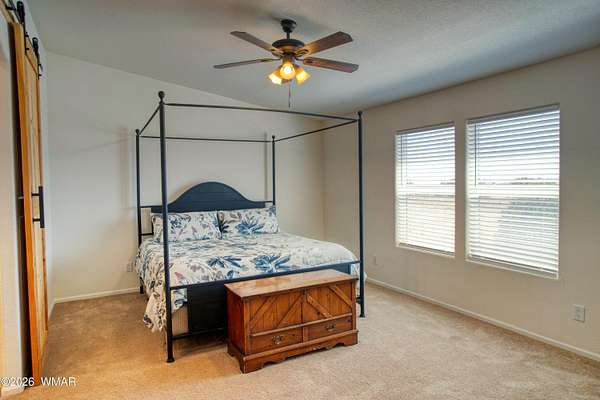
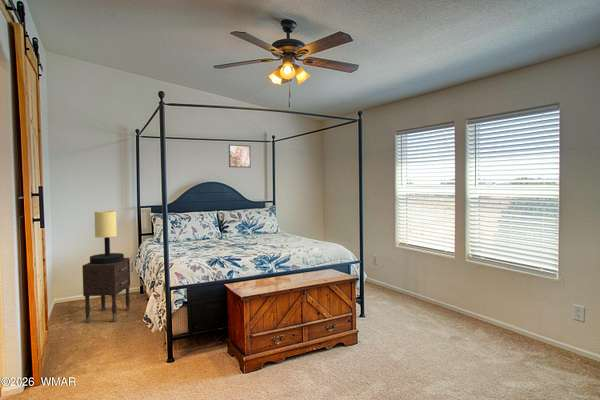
+ nightstand (108, 288)
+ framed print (239, 156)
+ table lamp (106, 236)
